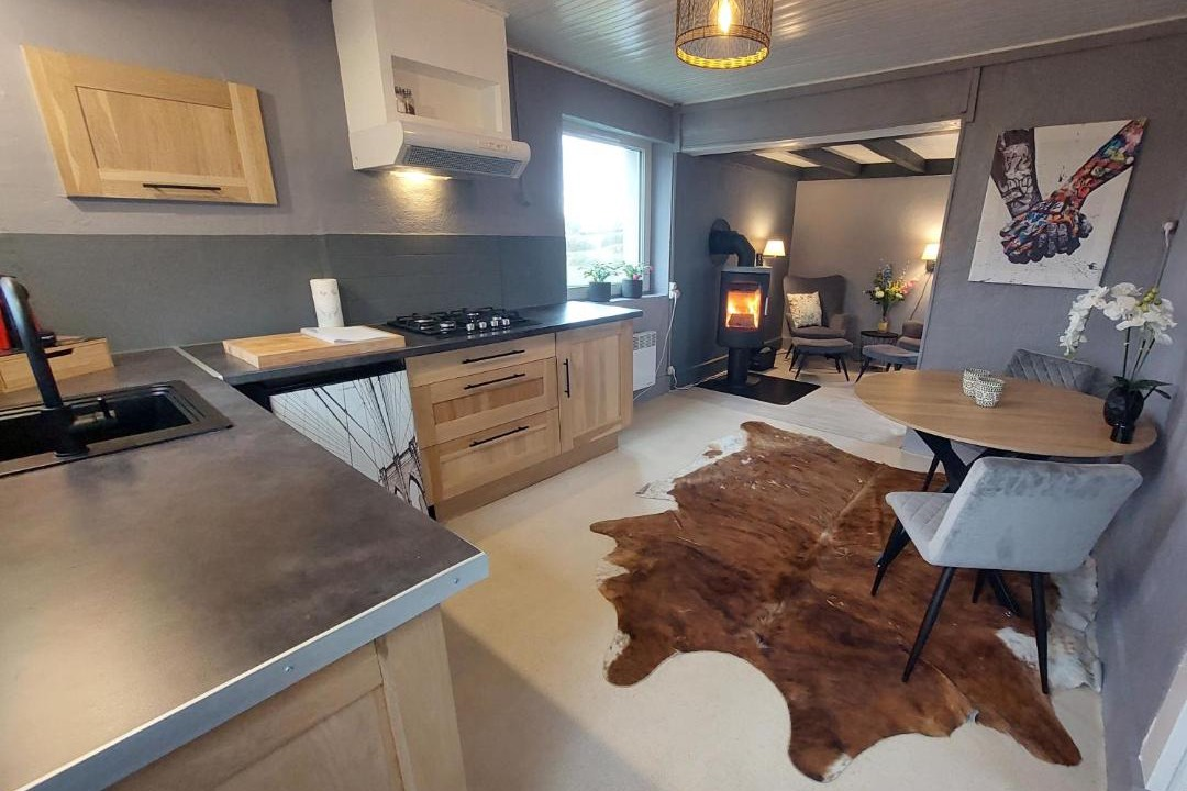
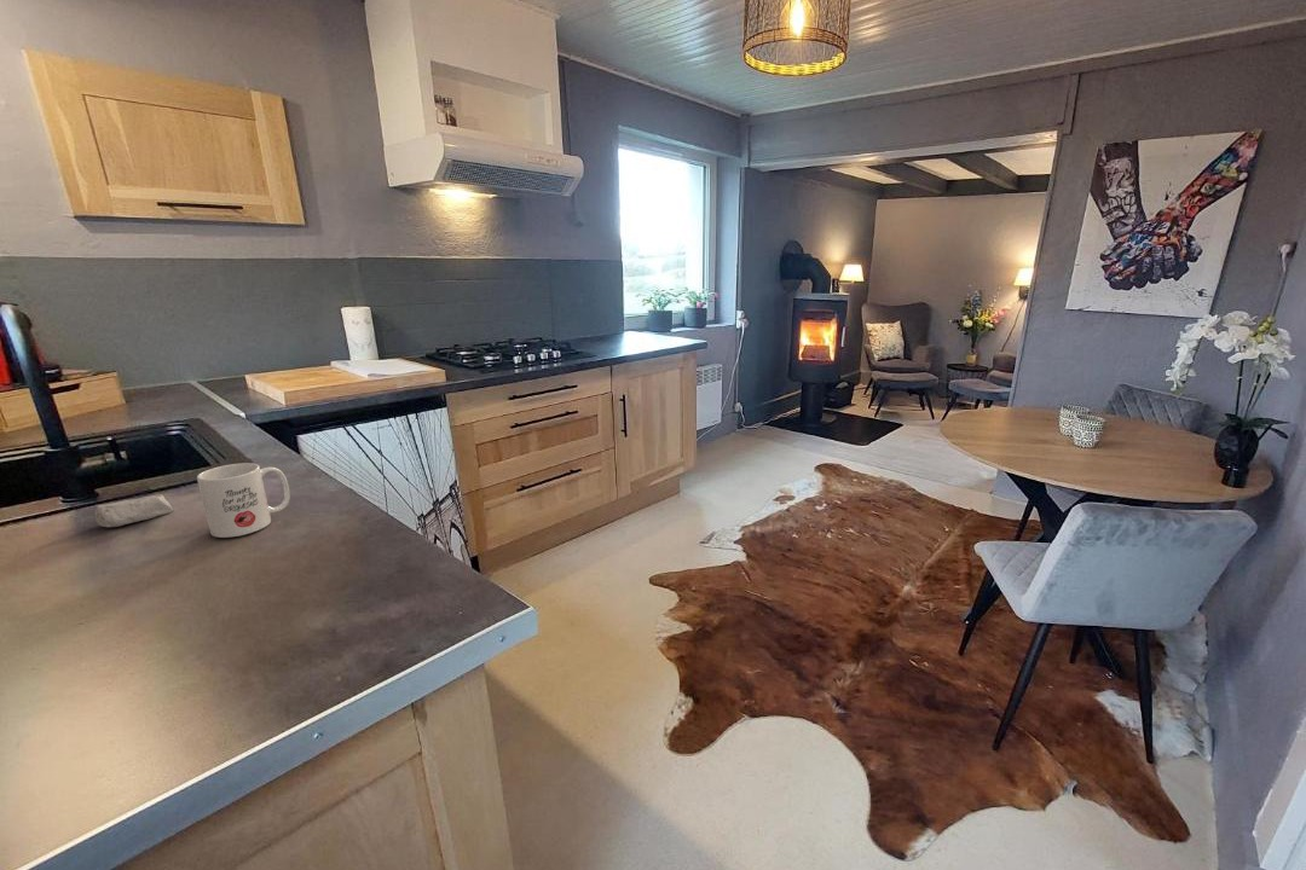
+ soap bar (133, 506)
+ mug (248, 495)
